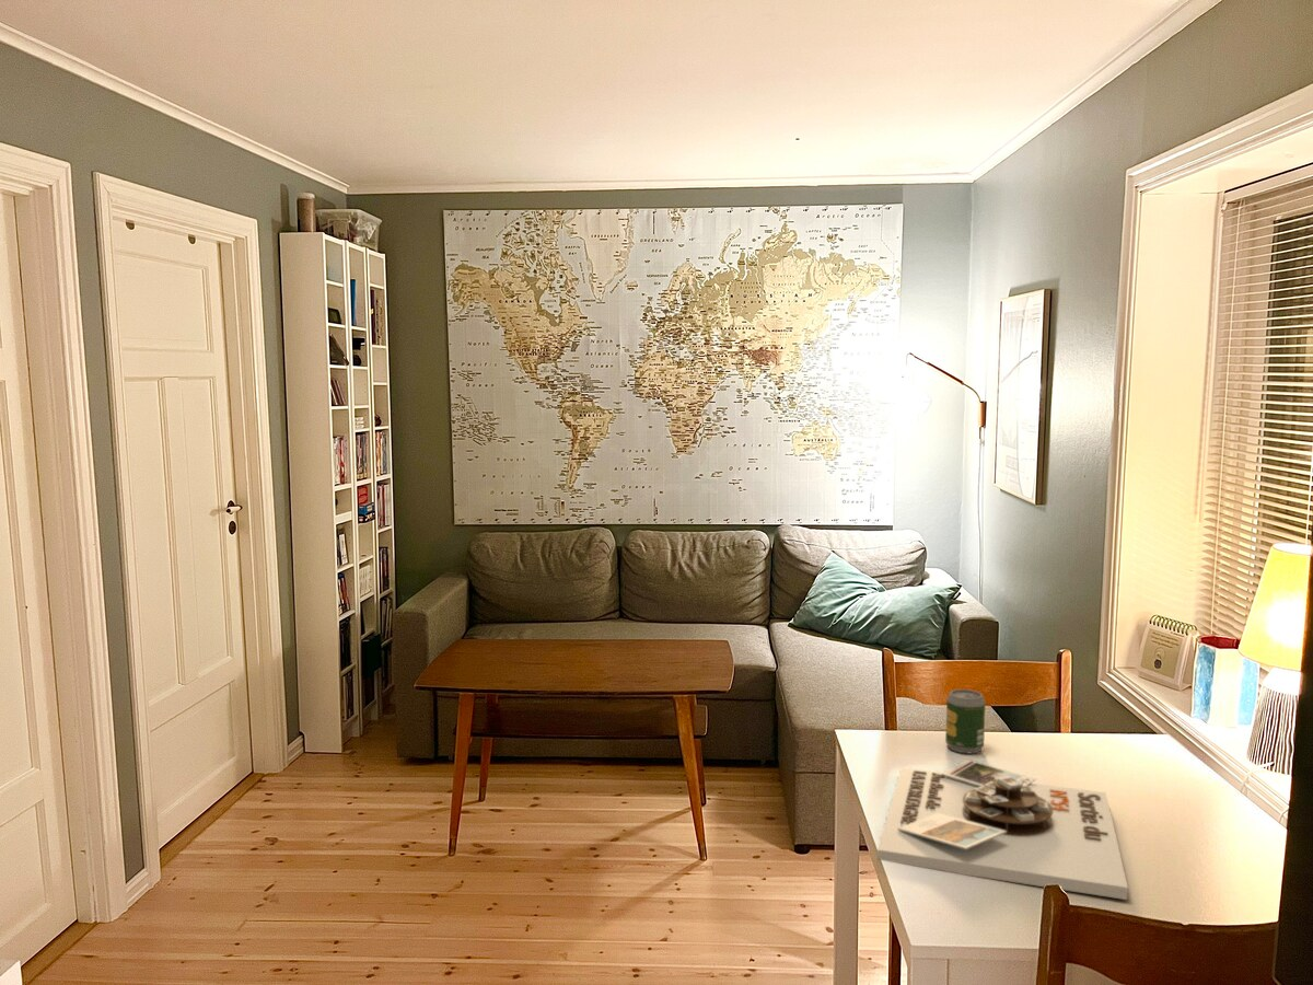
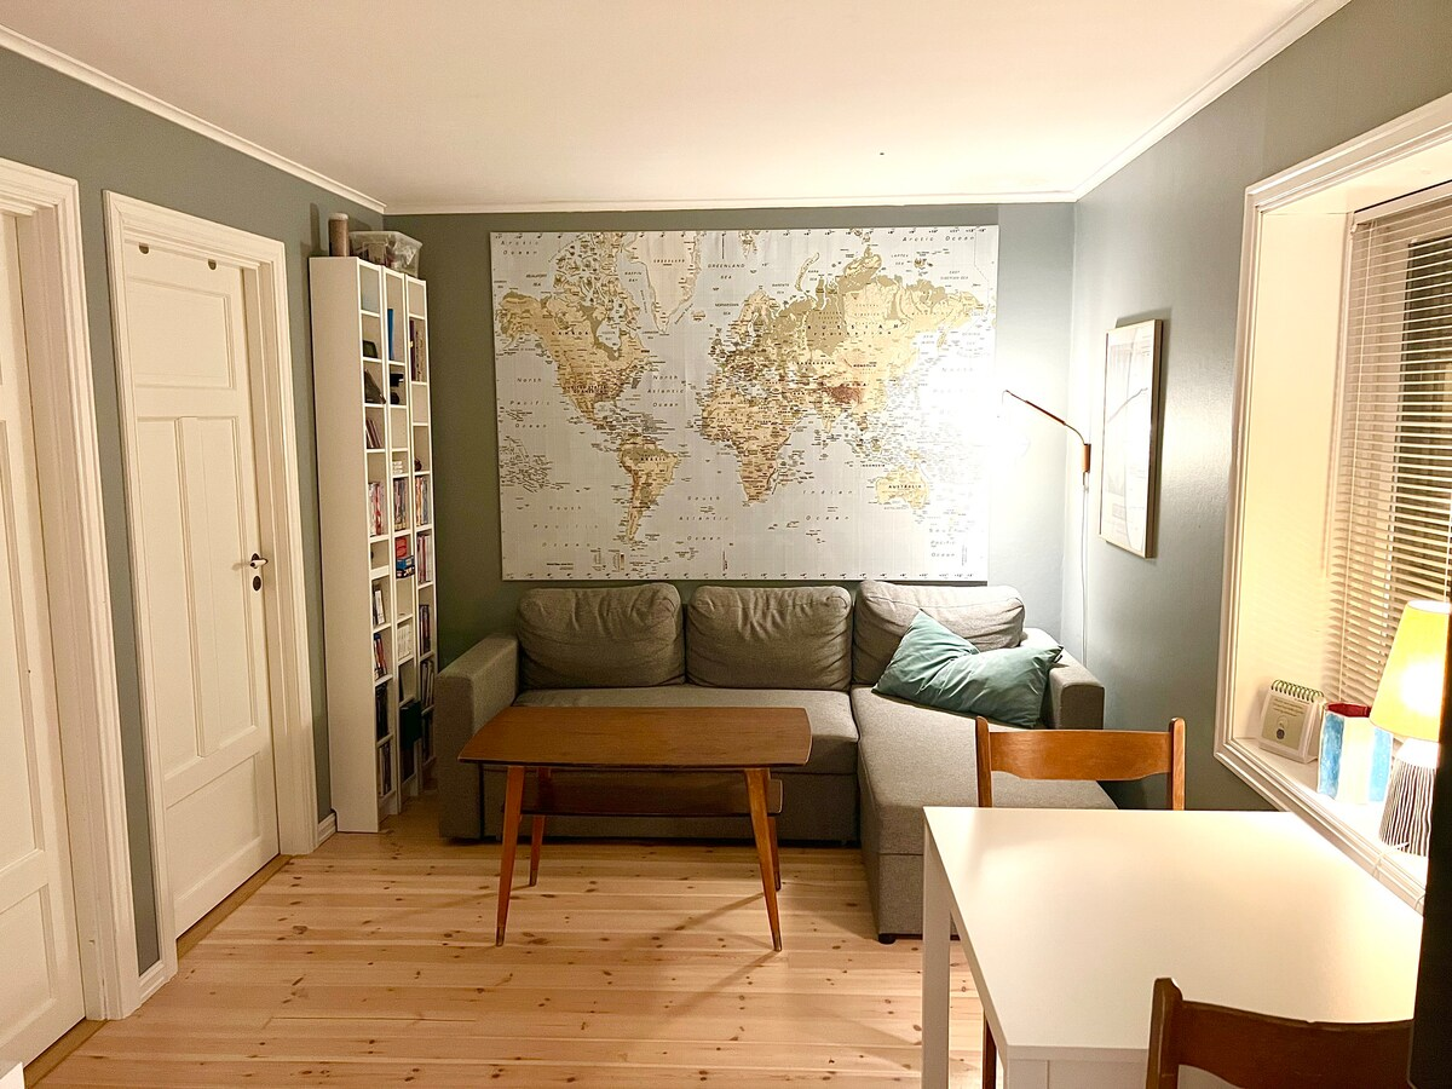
- soda can (965, 720)
- board game (999, 798)
